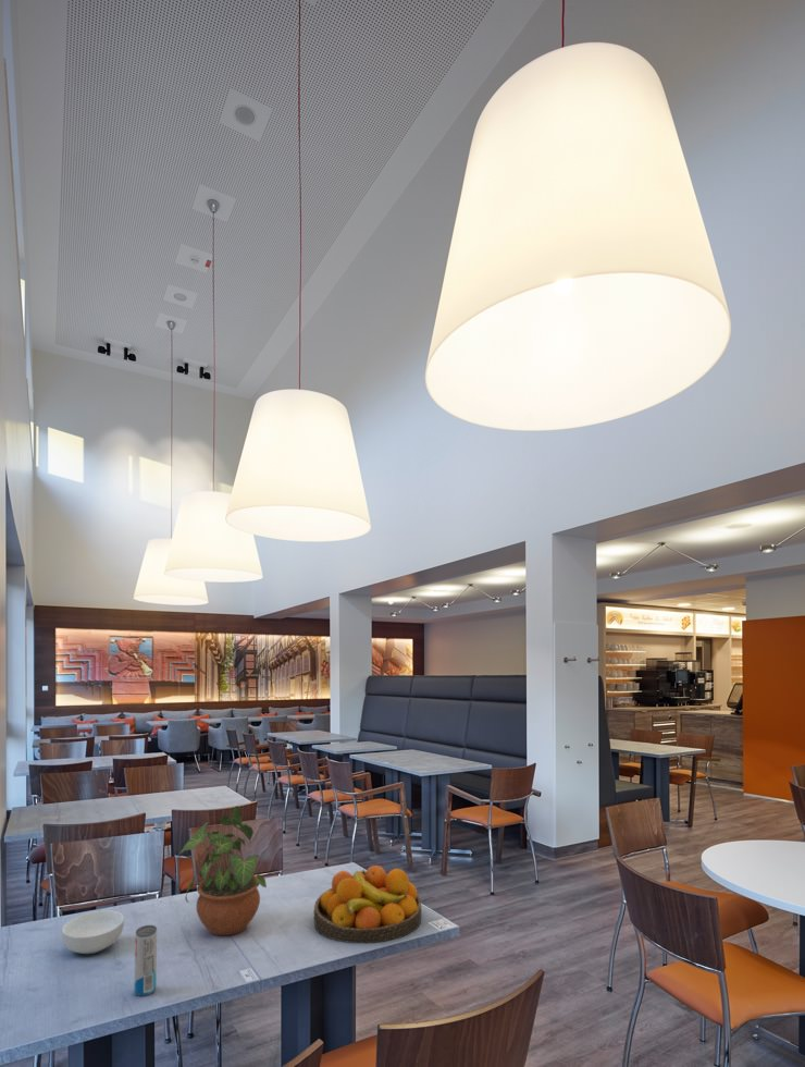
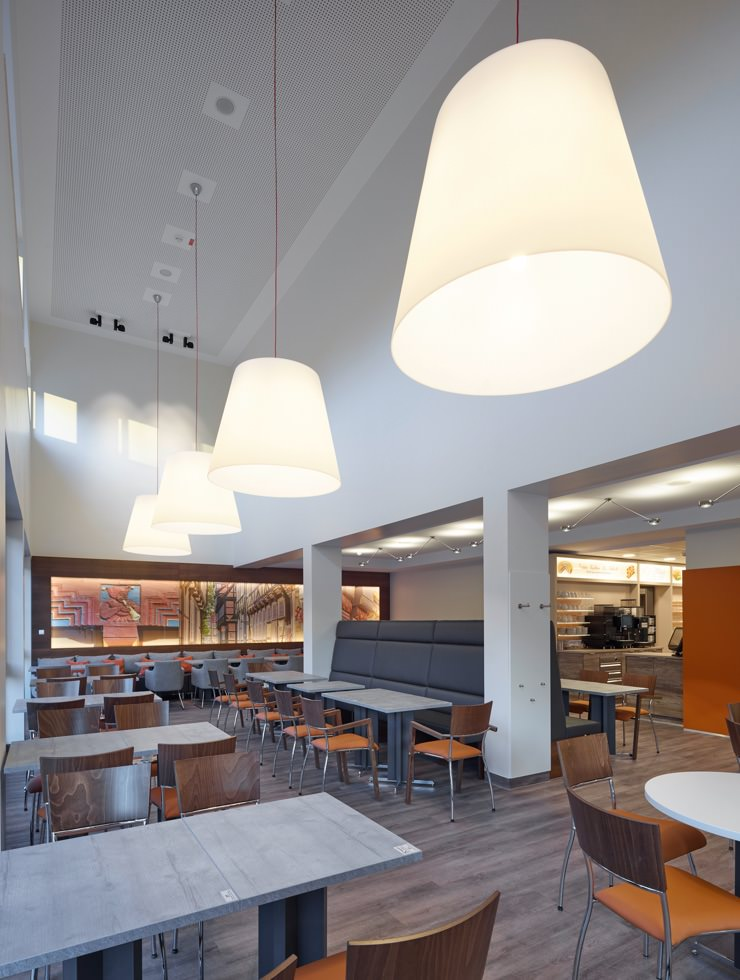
- fruit bowl (368, 895)
- cereal bowl (92, 934)
- beverage can (146, 960)
- potted plant (230, 867)
